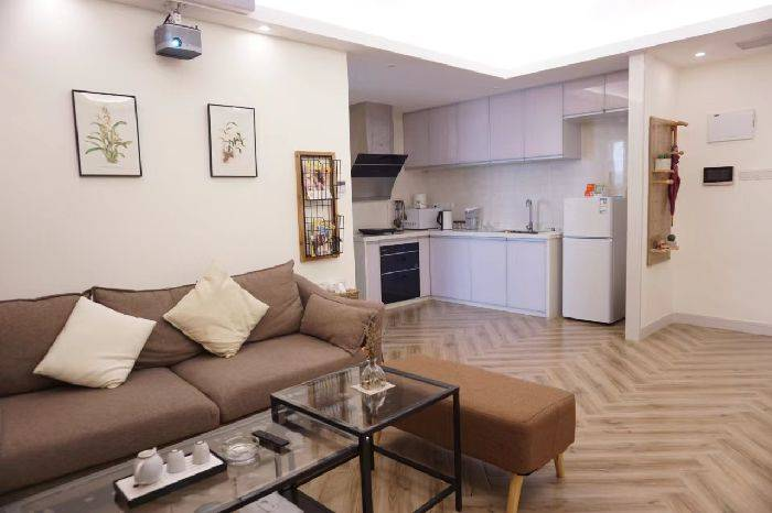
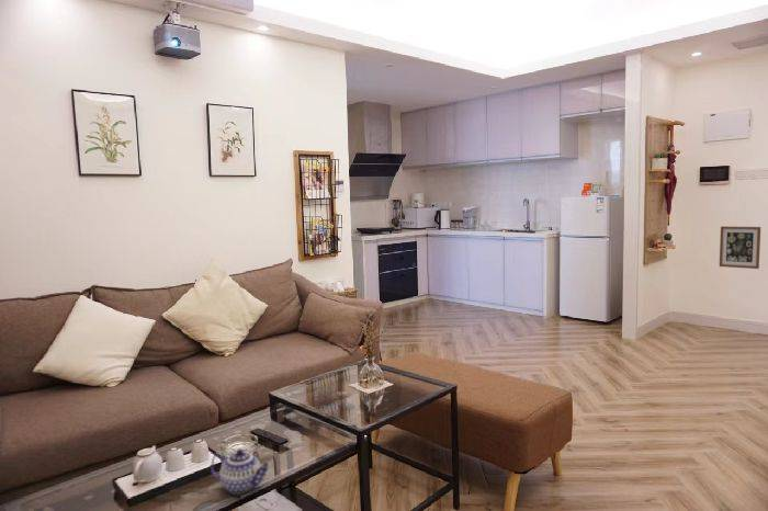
+ teapot (239, 467)
+ wall art (739, 247)
